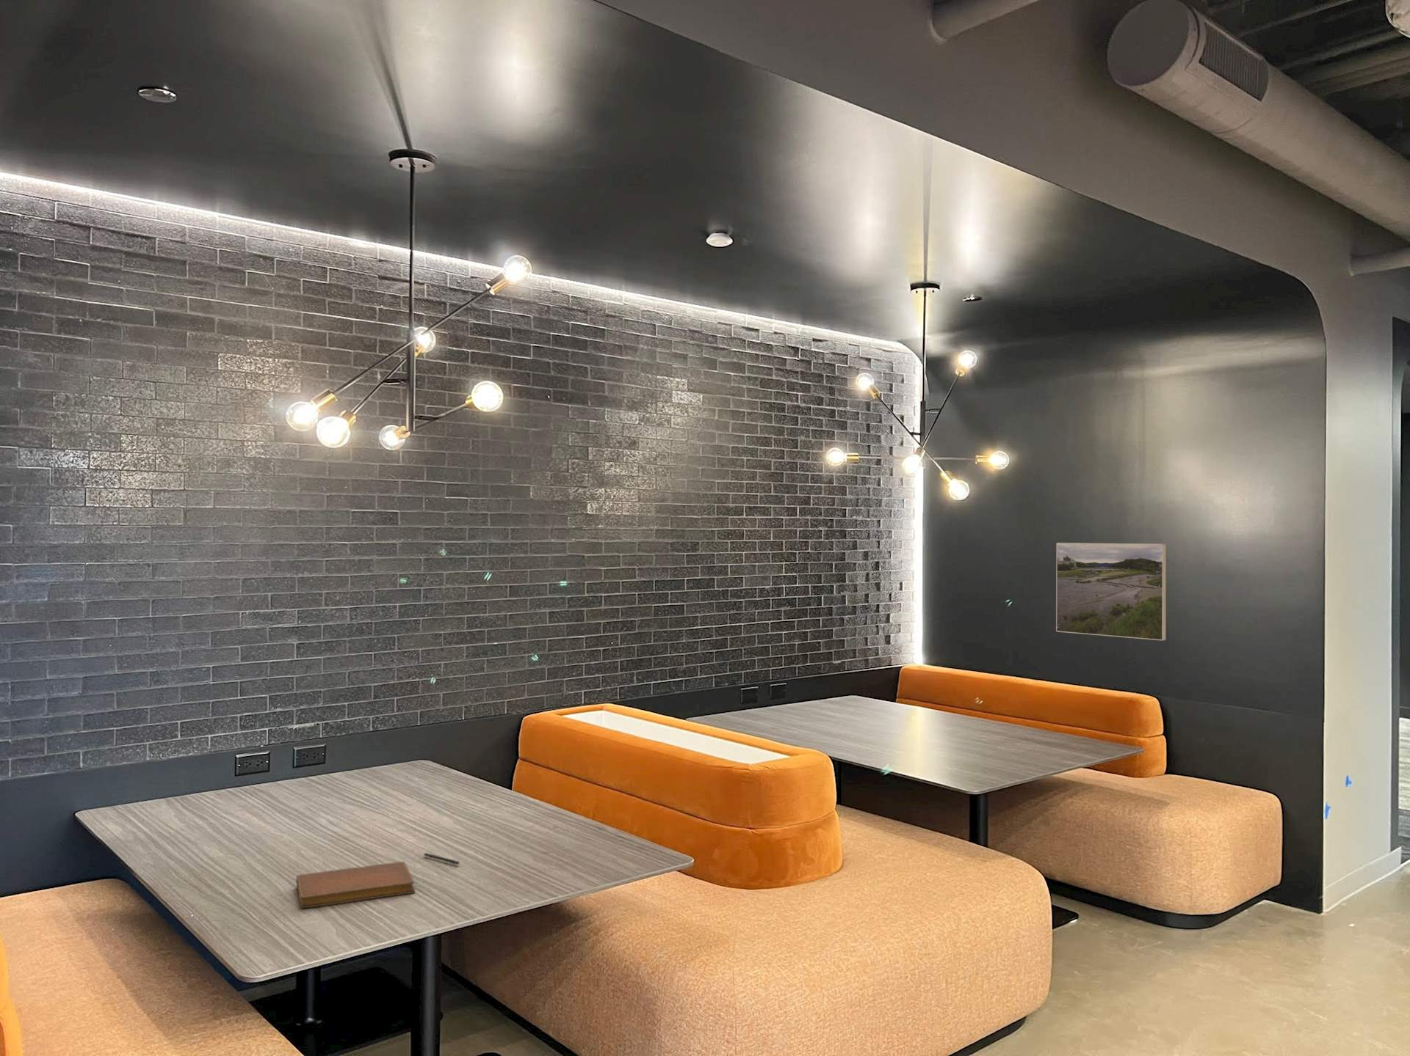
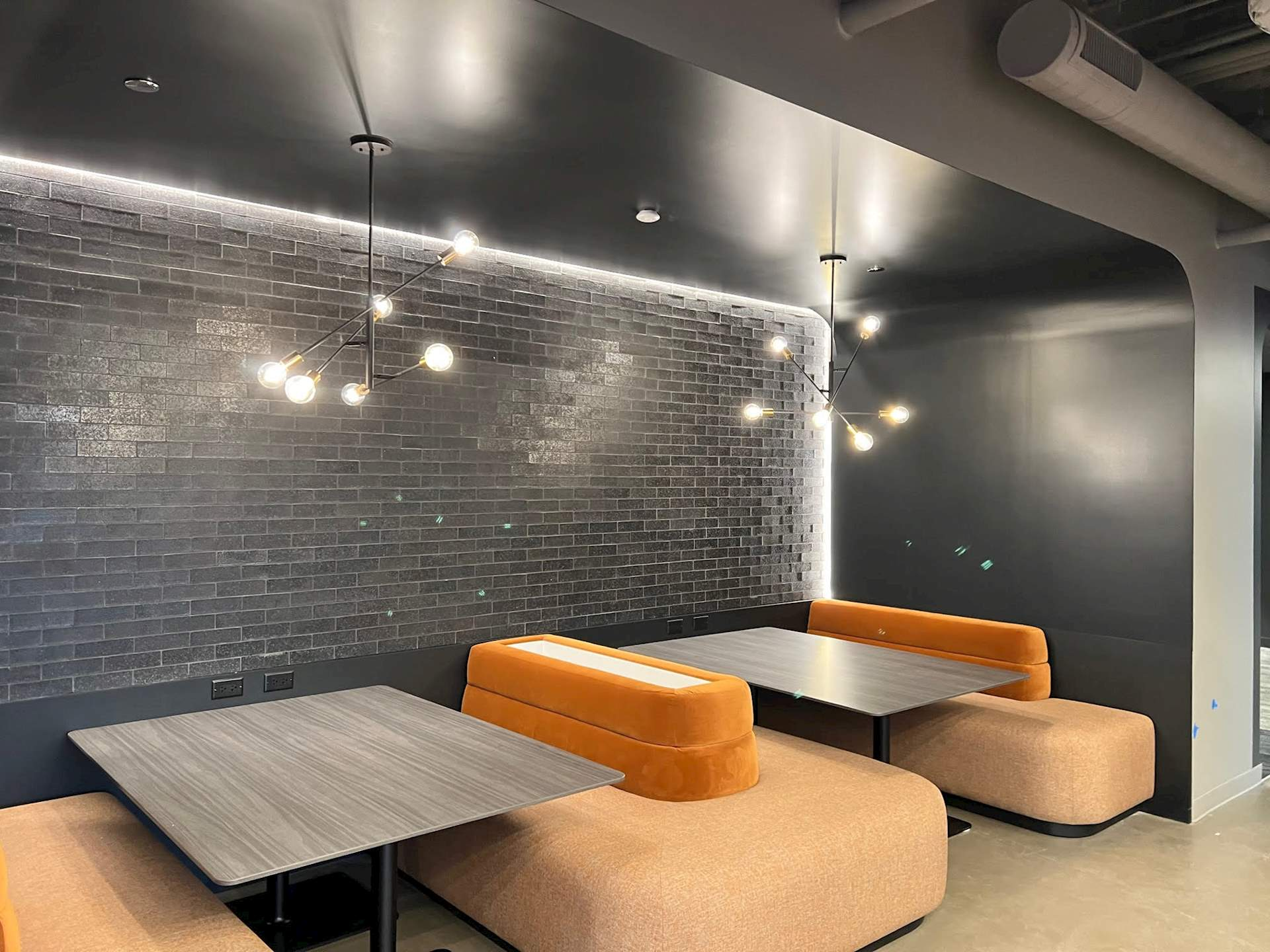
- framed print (1109, 589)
- pen (440, 859)
- notebook (354, 883)
